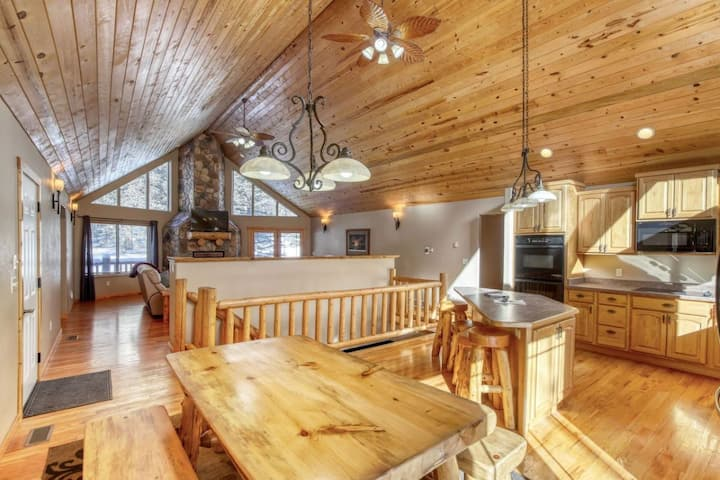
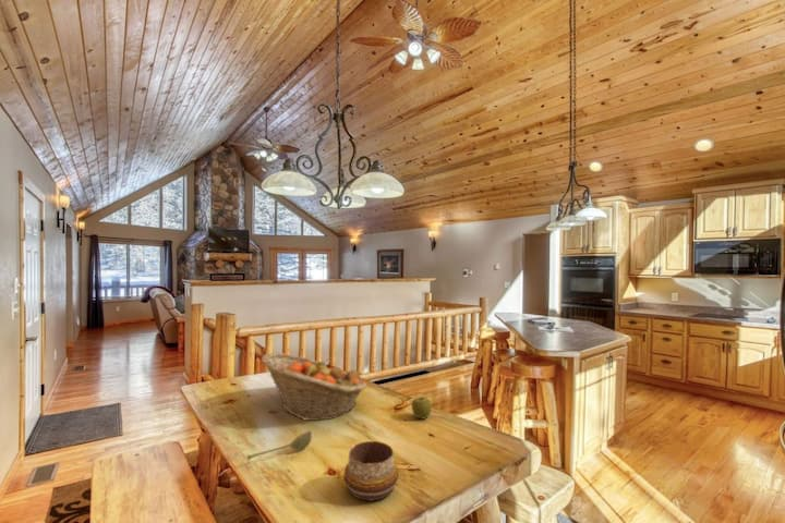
+ apple (421, 408)
+ soupspoon (281, 447)
+ decorative bowl (371, 470)
+ fruit basket (313, 379)
